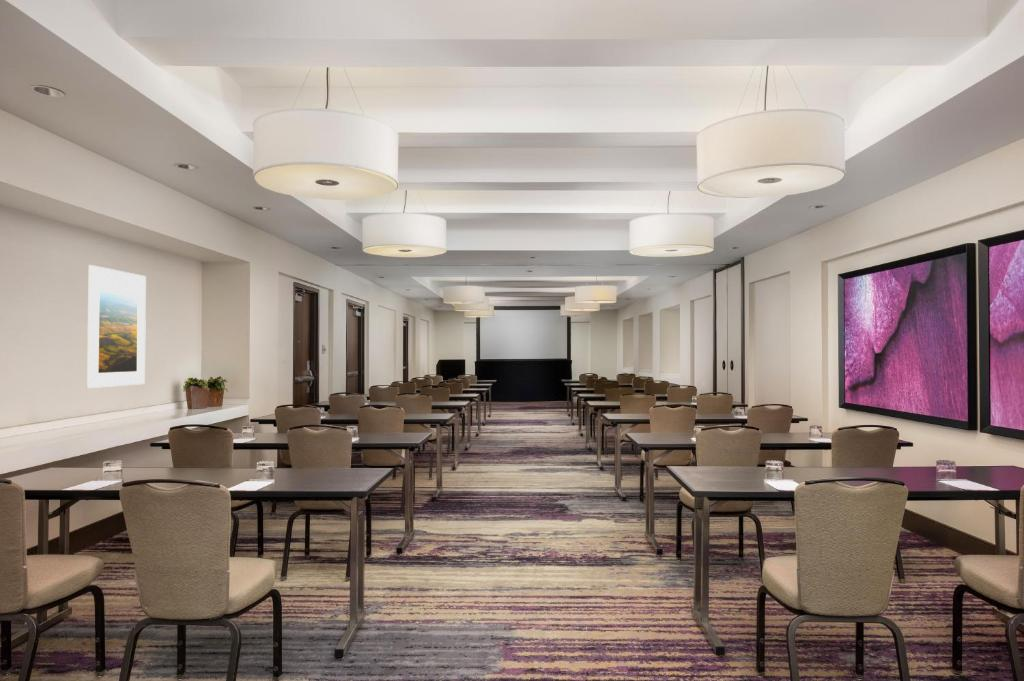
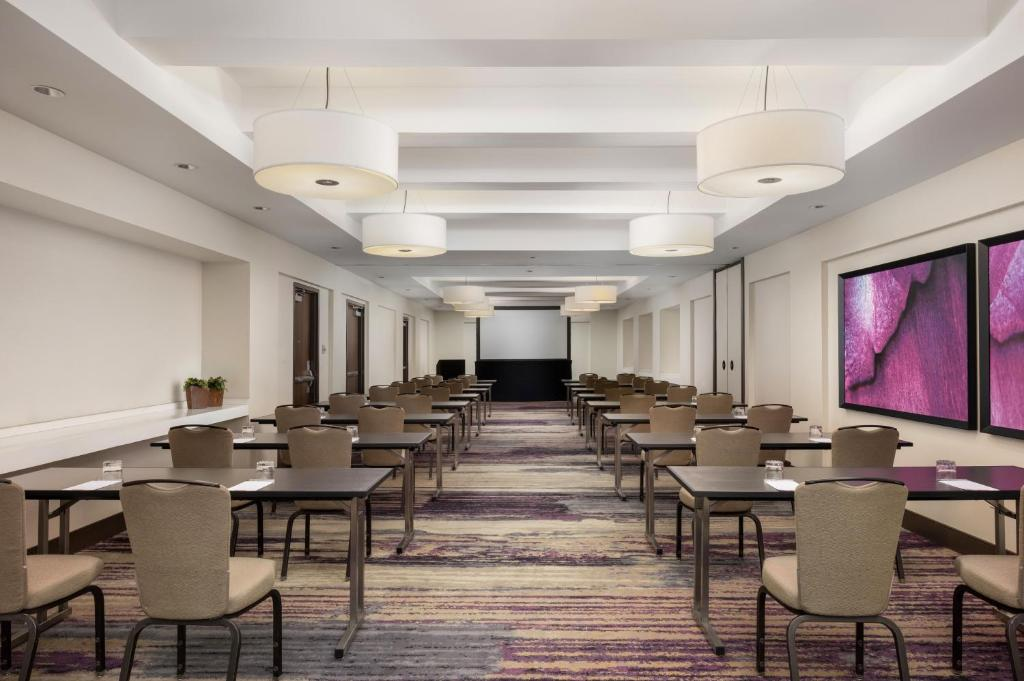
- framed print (118, 328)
